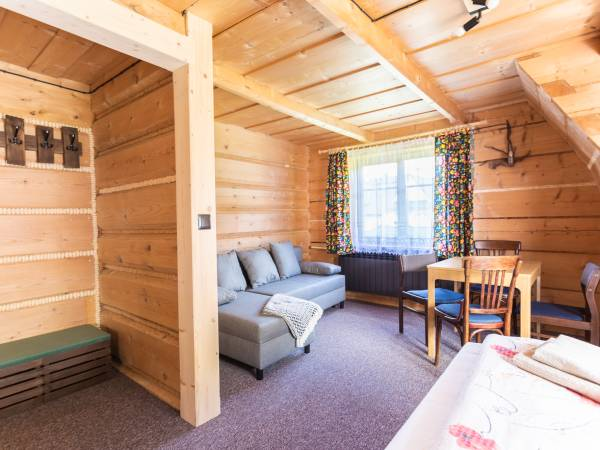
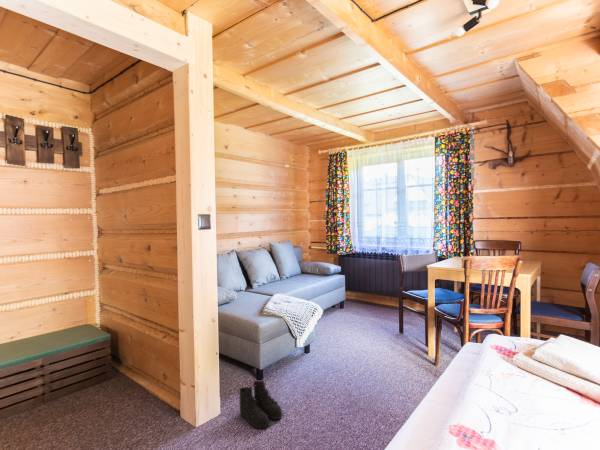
+ boots (260, 400)
